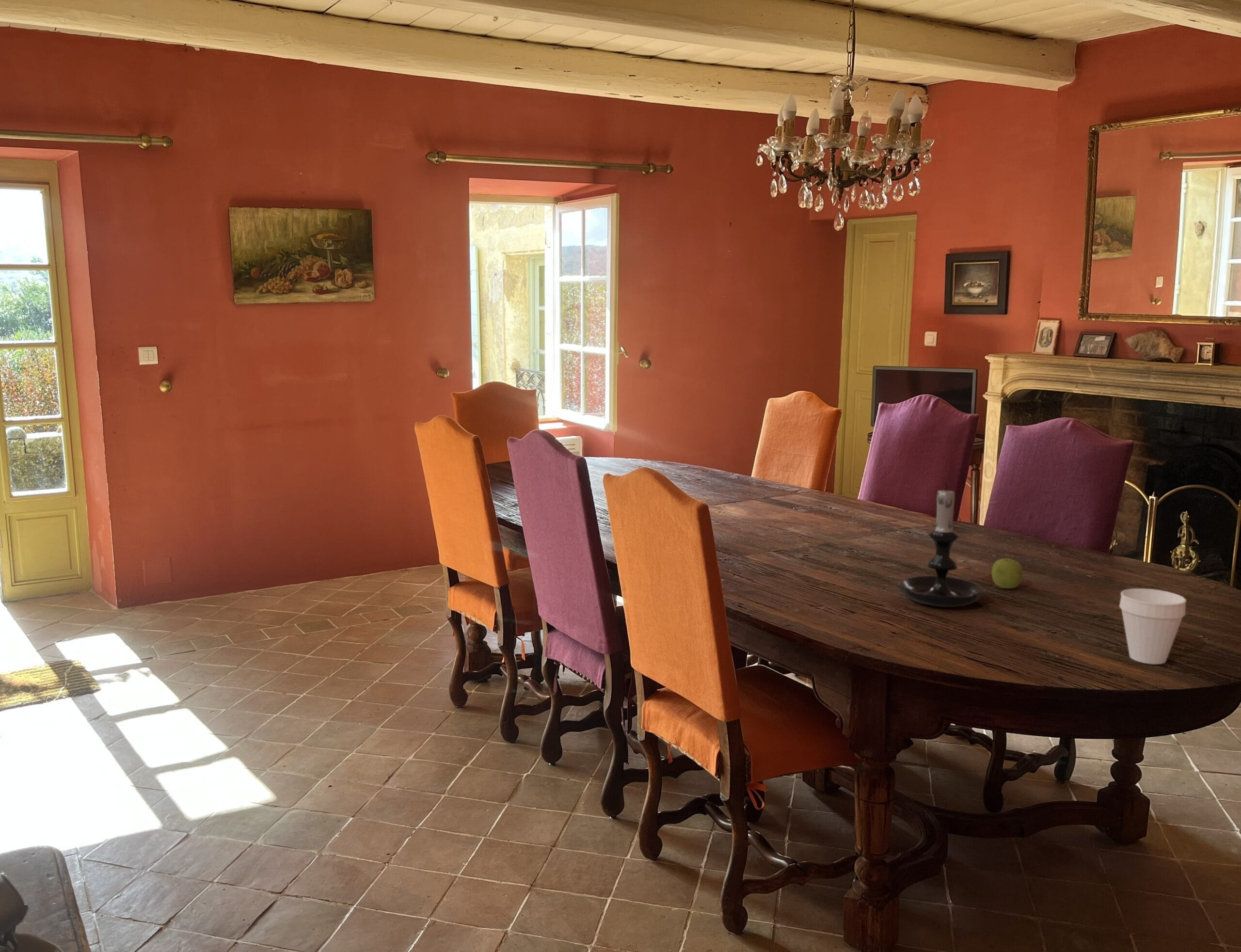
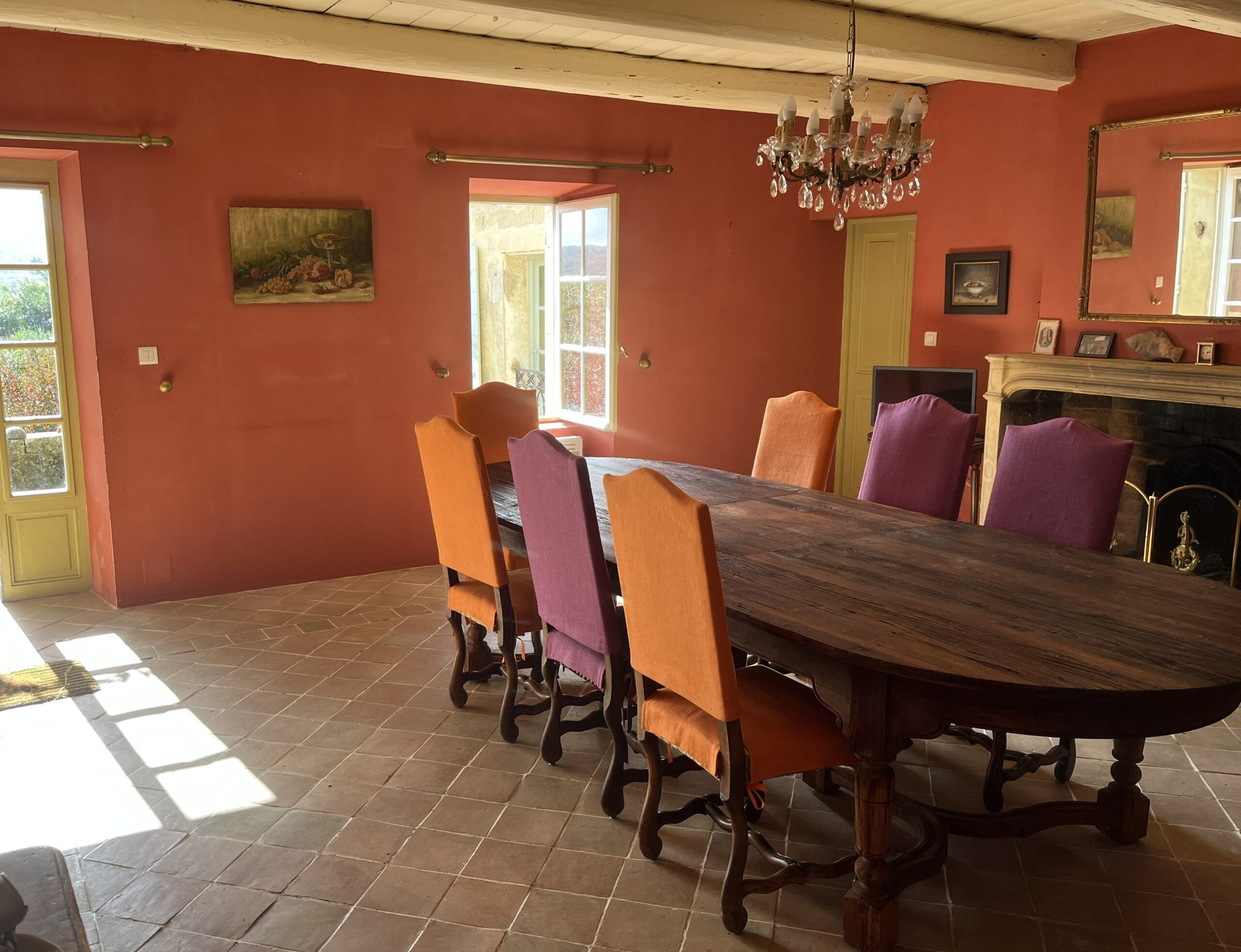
- cup (1150, 627)
- candle holder (942, 542)
- fruit (1007, 572)
